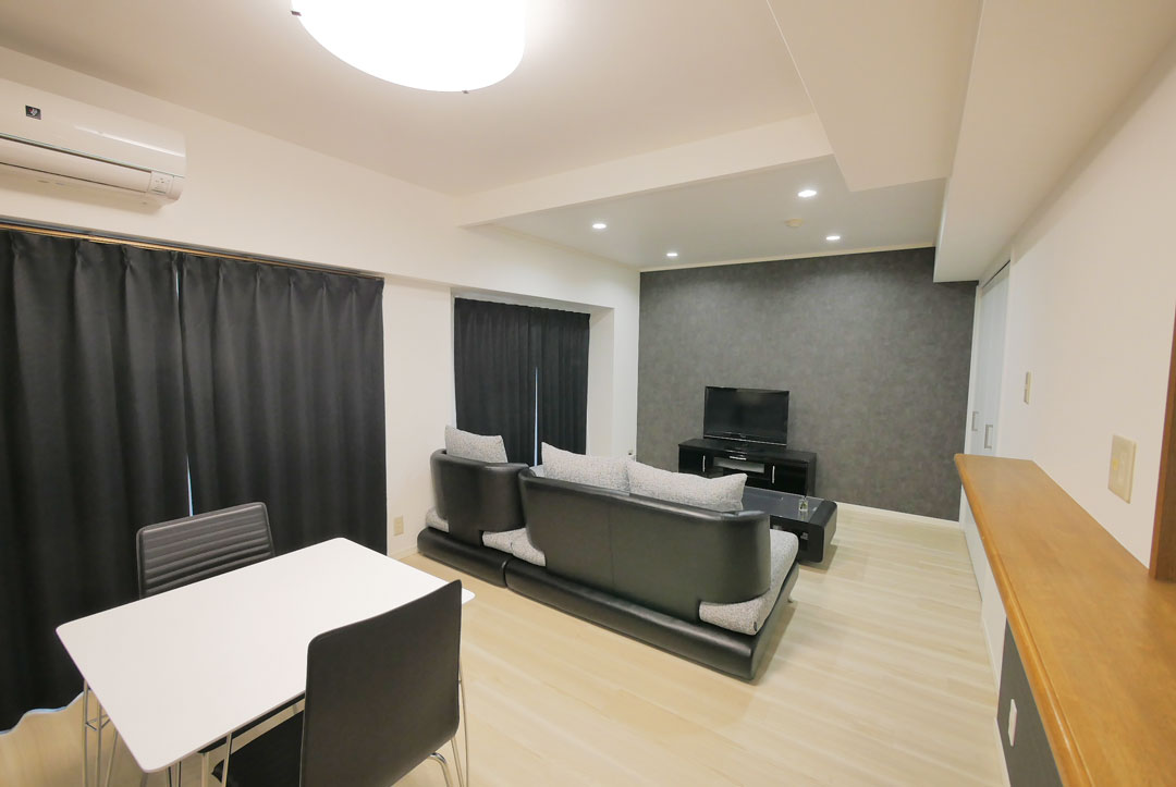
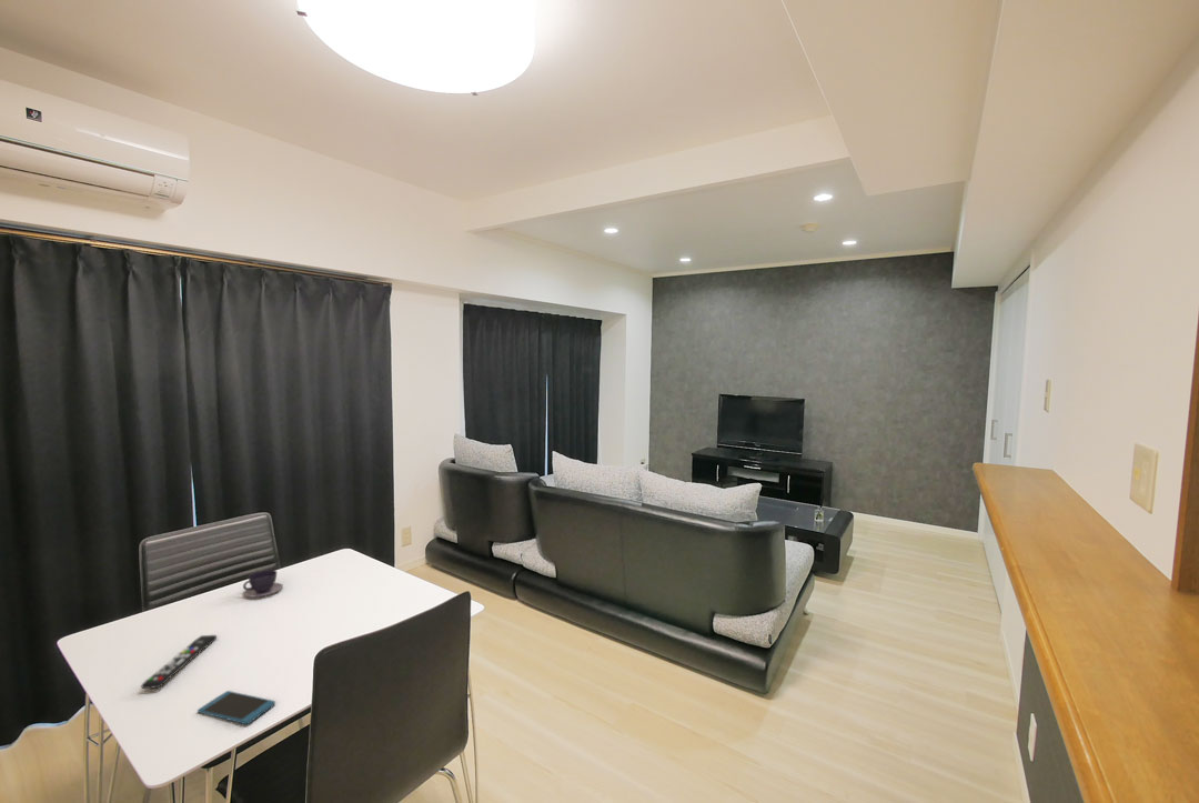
+ teacup (262, 583)
+ remote control (182, 659)
+ smartphone (236, 706)
